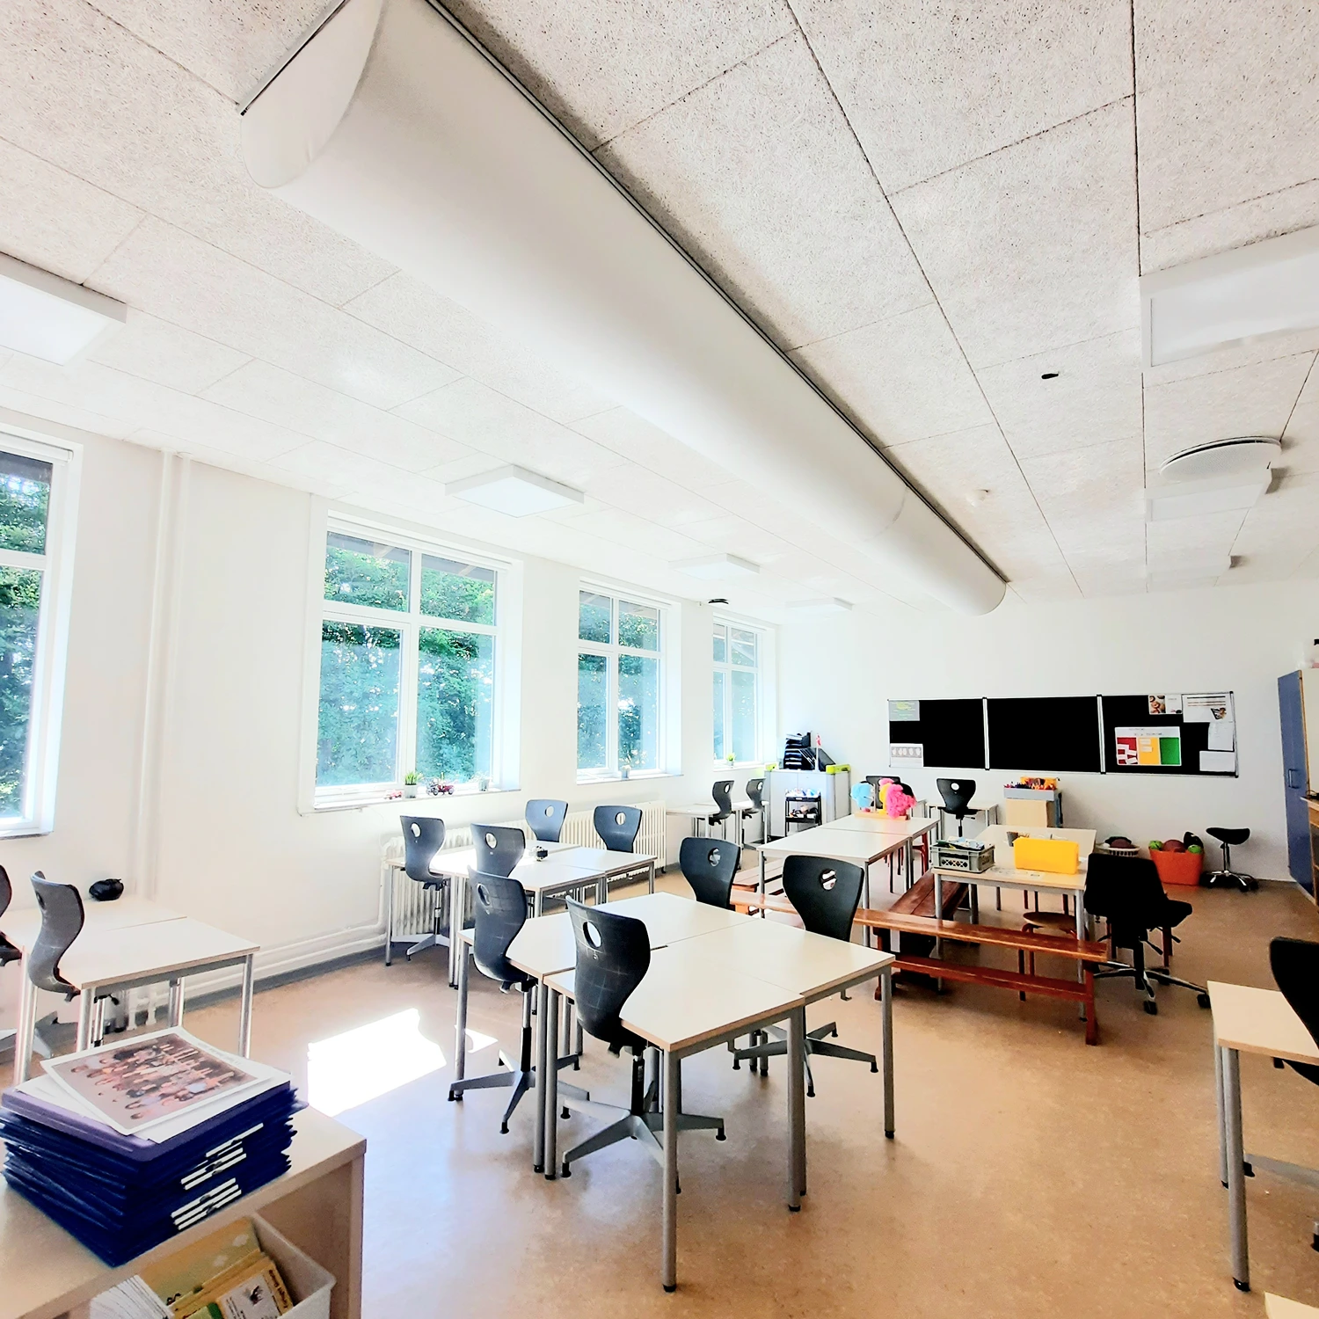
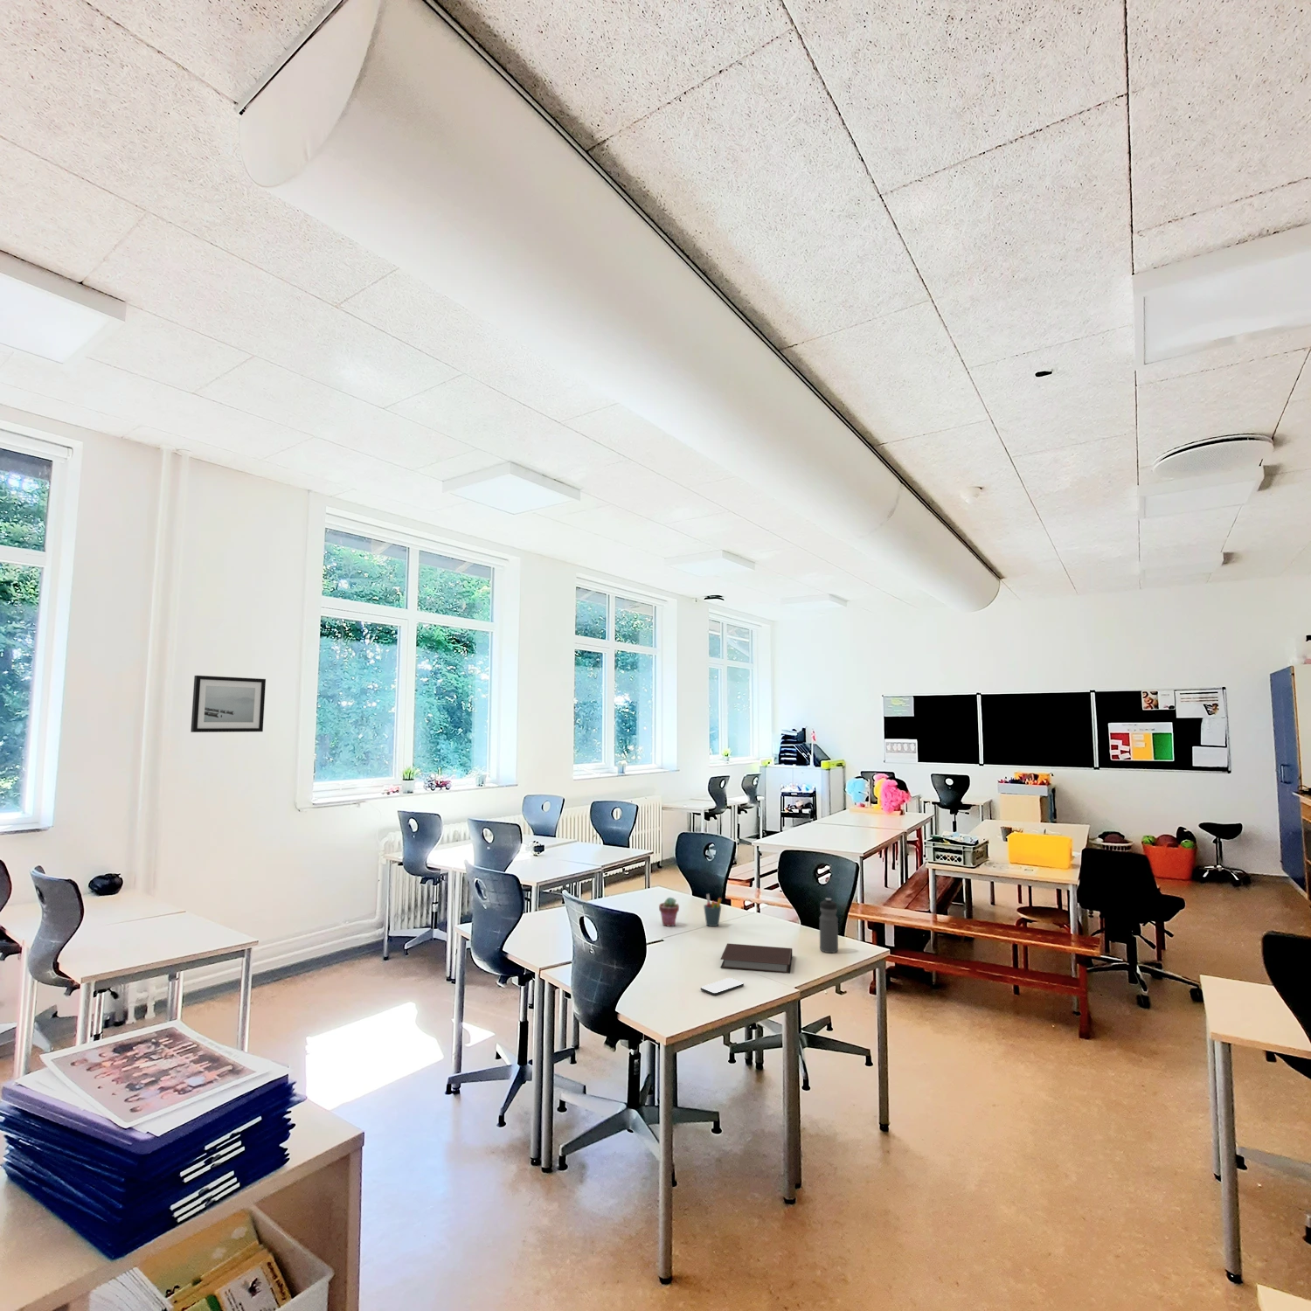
+ notebook (756, 957)
+ smartphone (722, 986)
+ potted succulent (669, 911)
+ wall art (229, 705)
+ water bottle (828, 923)
+ pen holder (712, 910)
